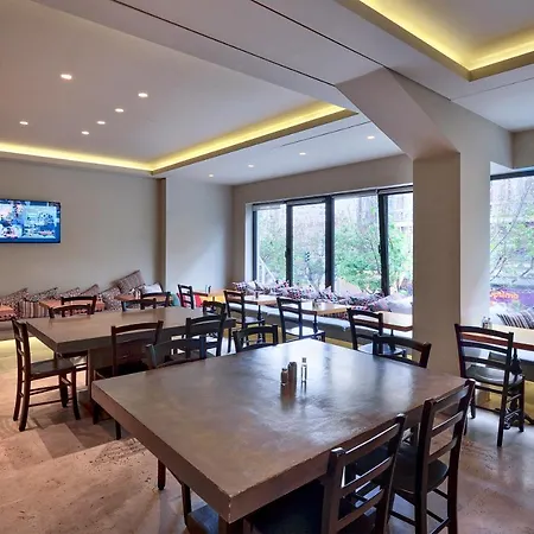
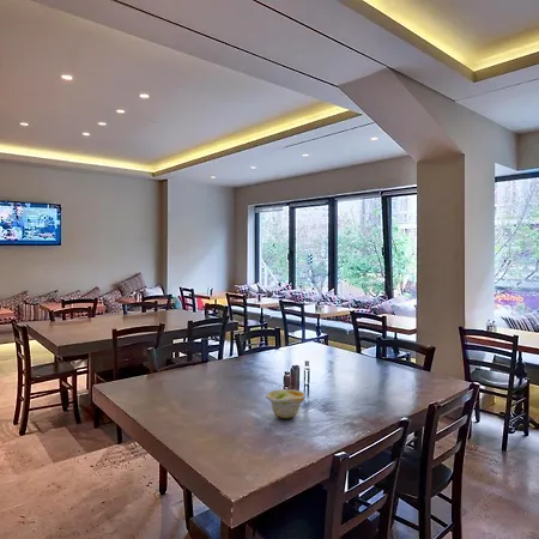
+ bowl (285, 405)
